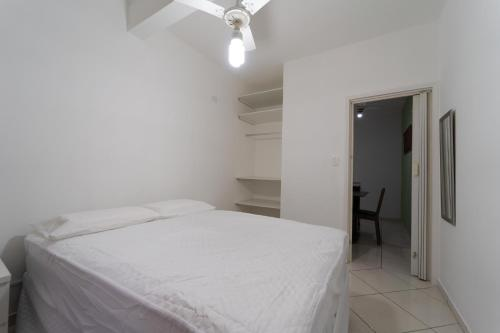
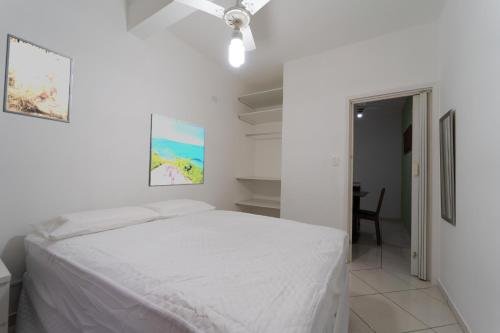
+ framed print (41, 82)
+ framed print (180, 153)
